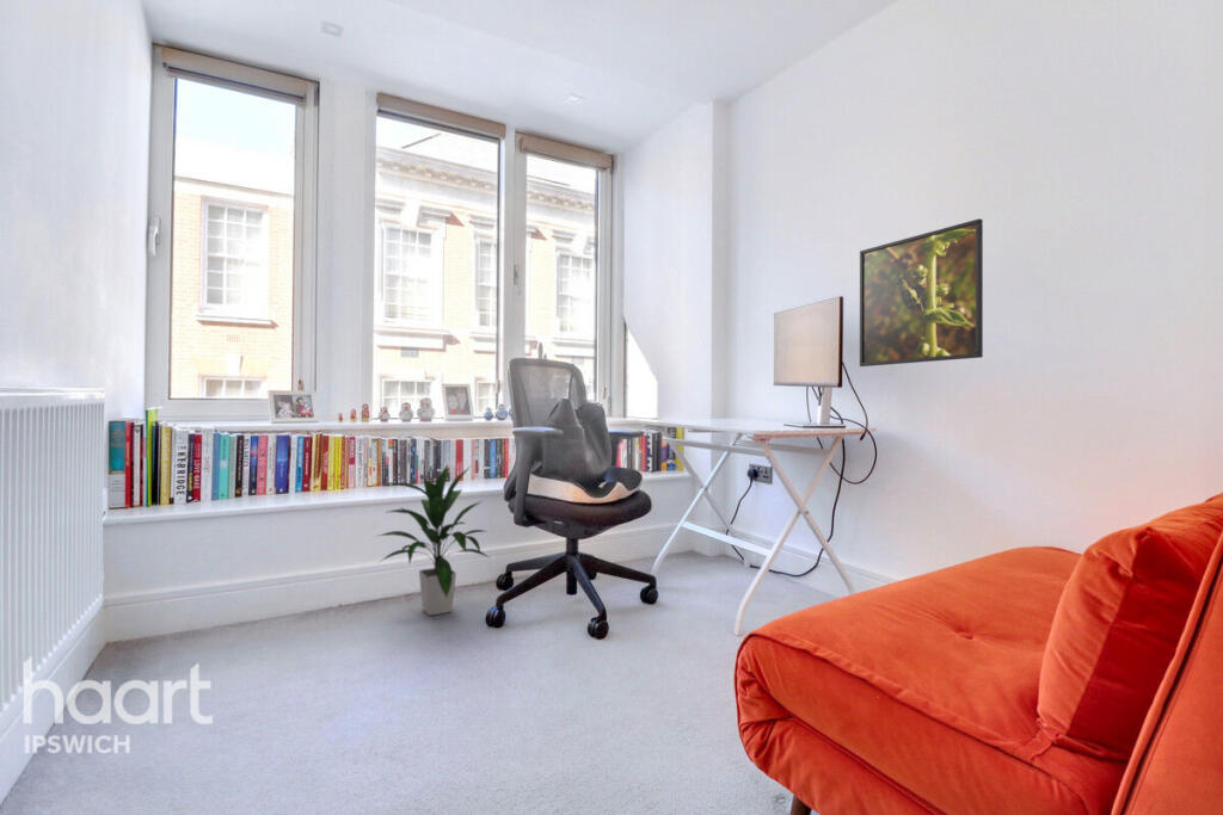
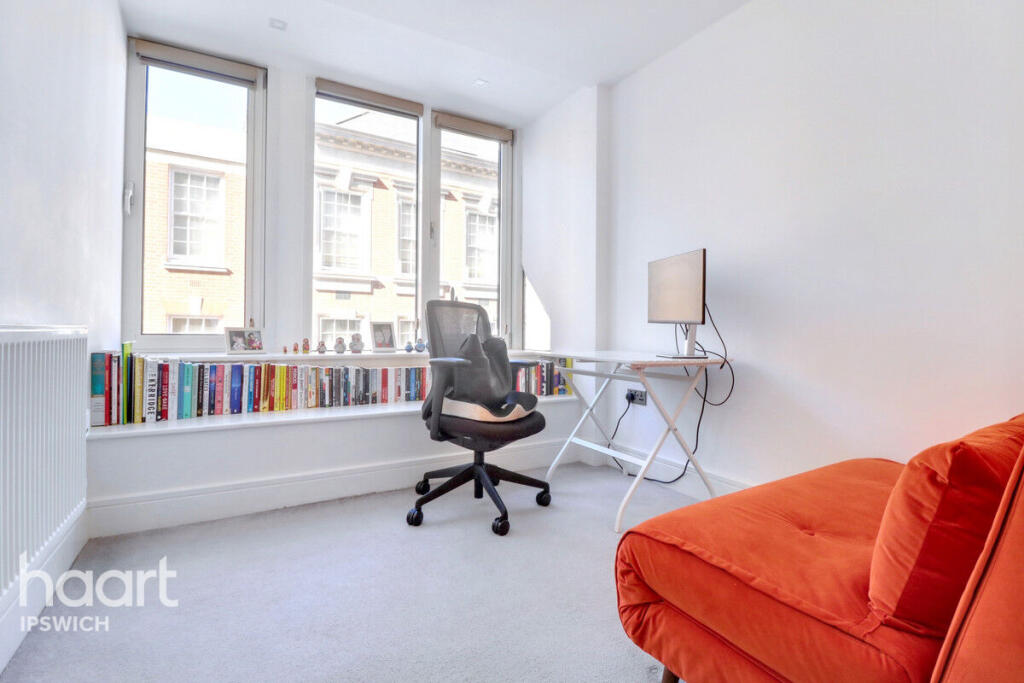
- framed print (915, 298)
- indoor plant (436, 538)
